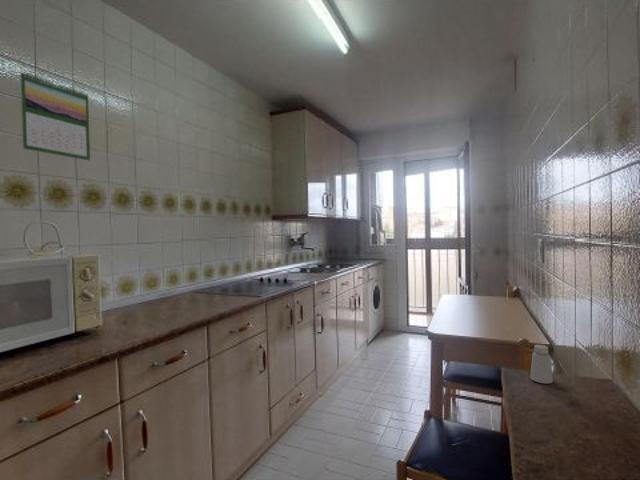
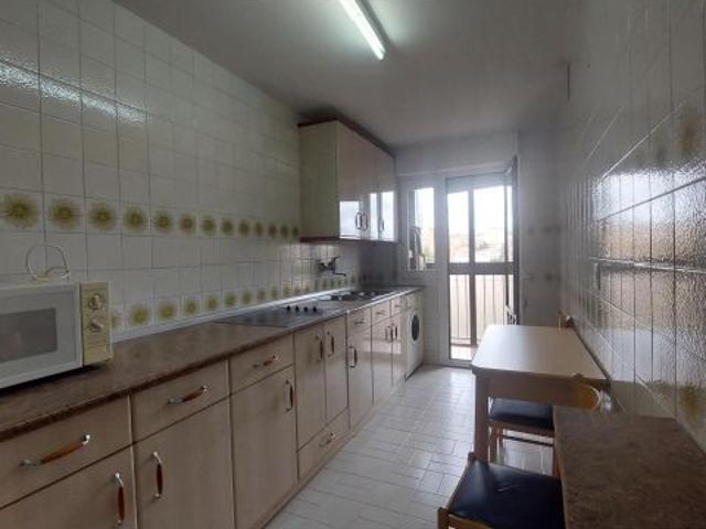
- calendar (57, 118)
- saltshaker (541, 362)
